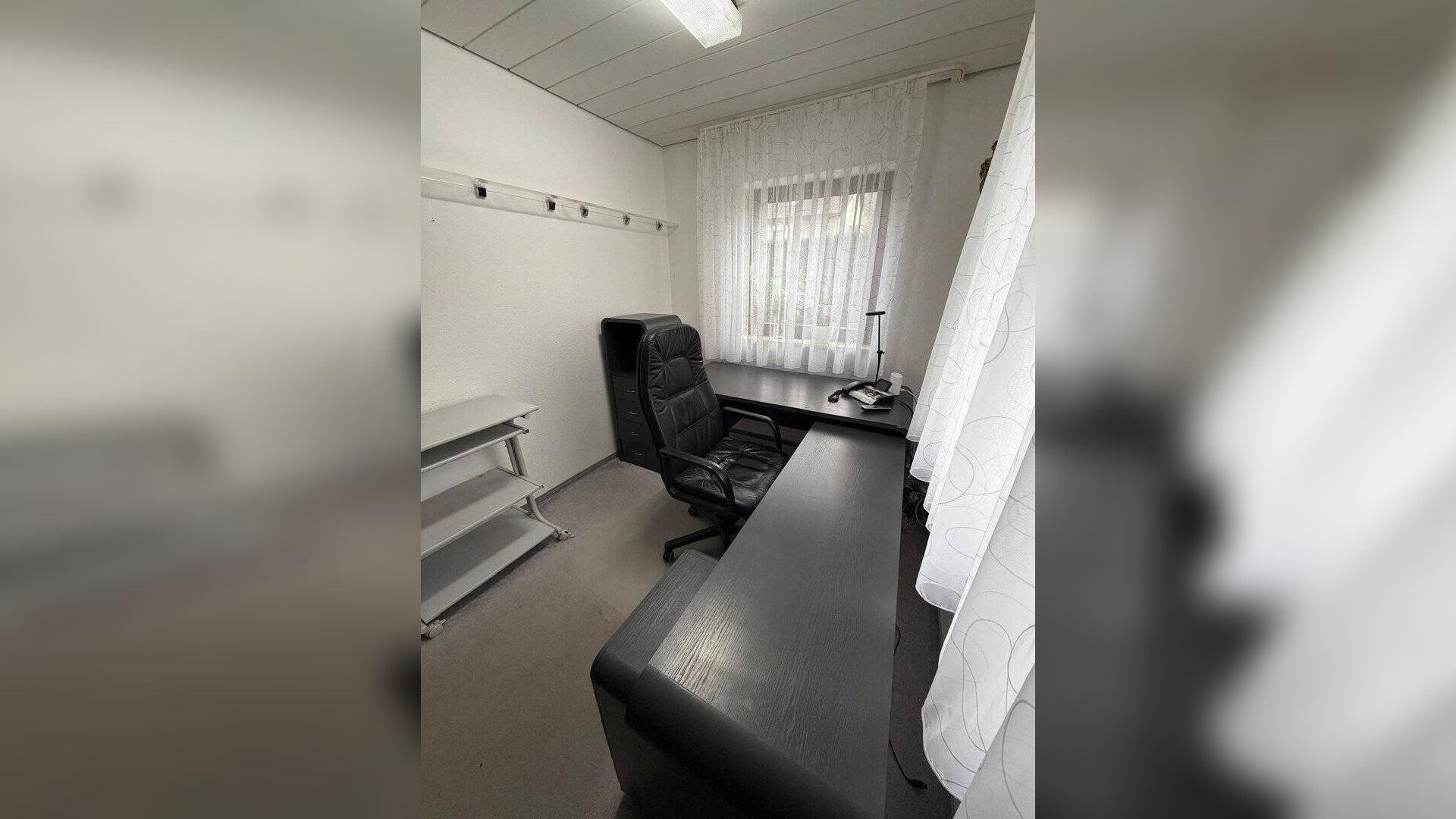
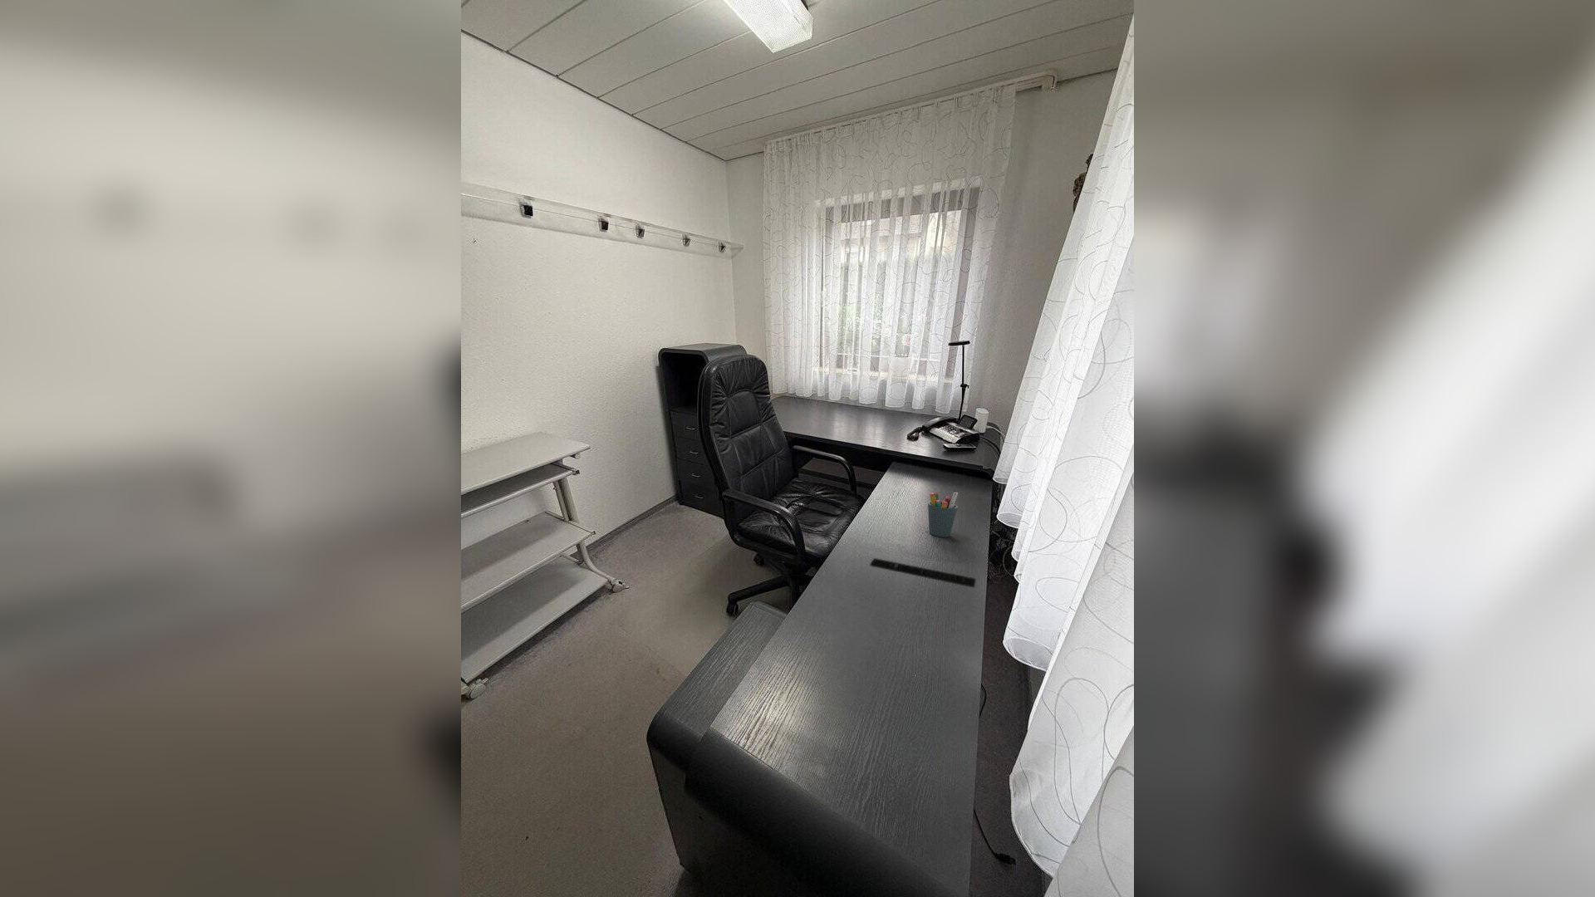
+ remote control (921, 572)
+ pen holder (941, 510)
